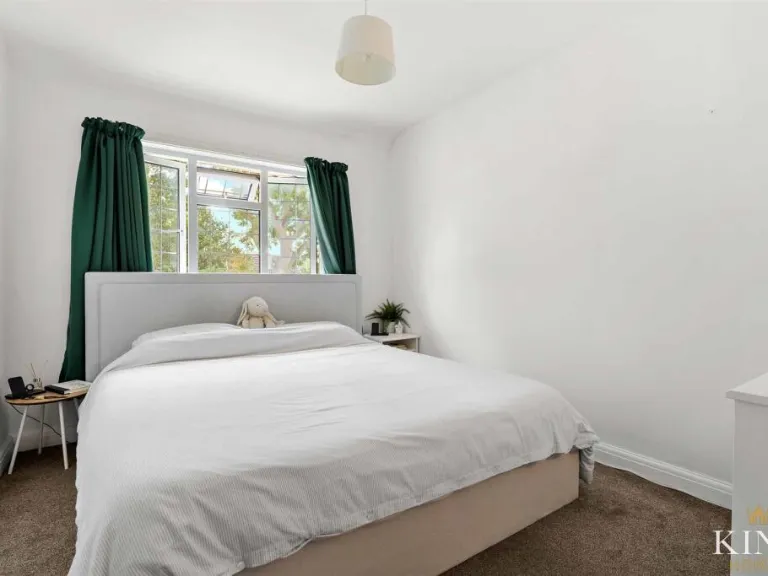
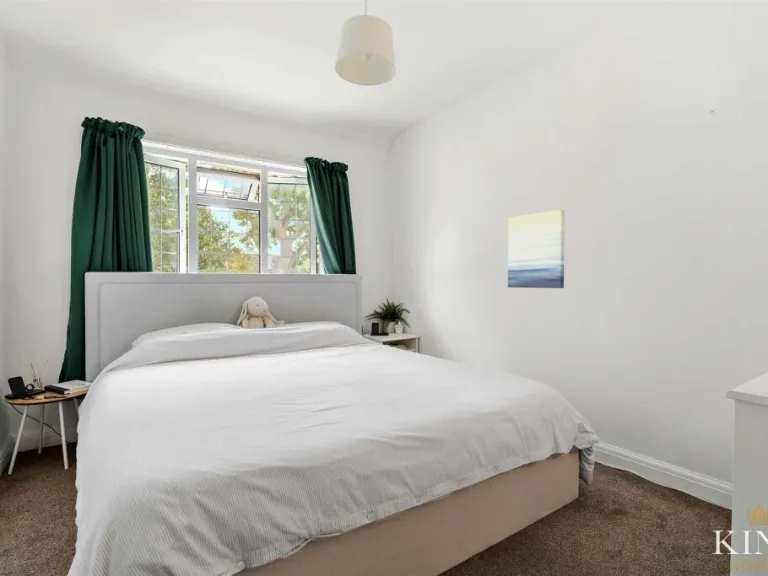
+ wall art (534, 251)
